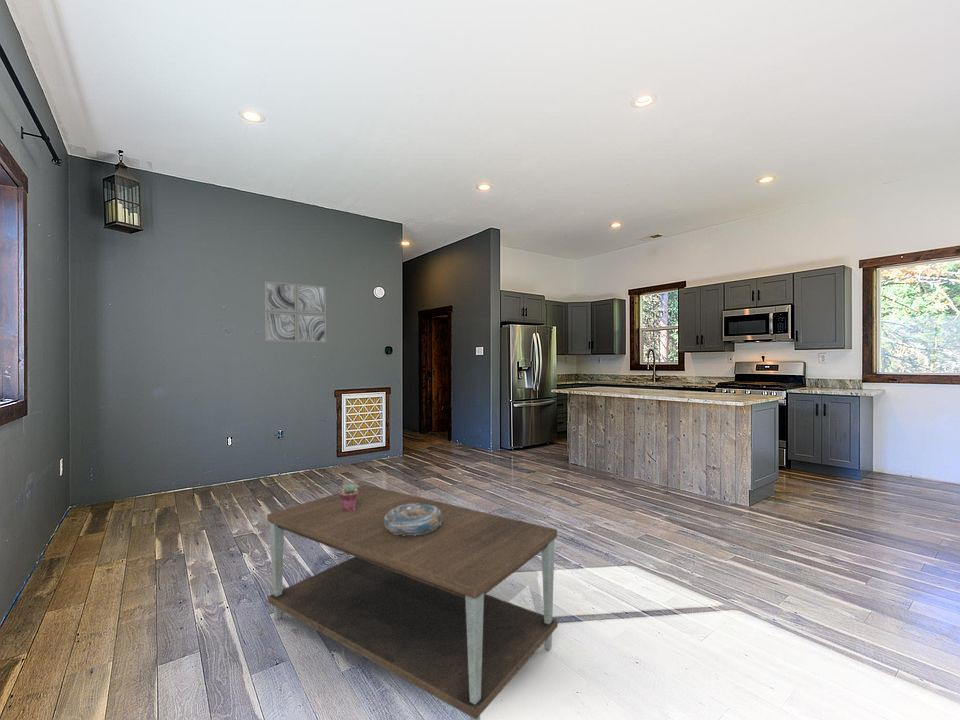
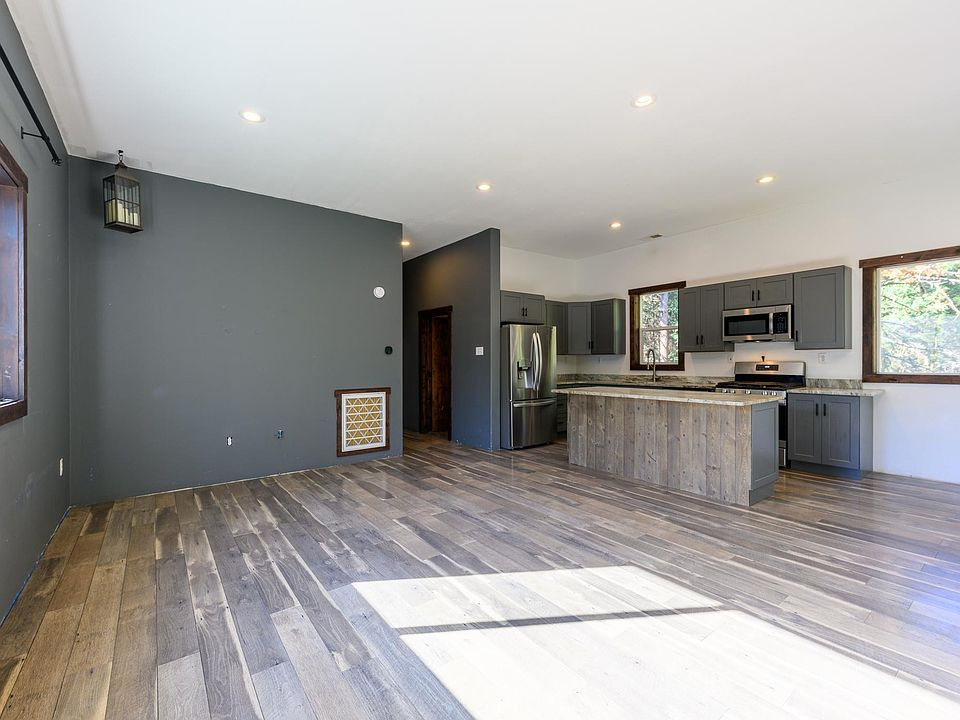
- decorative bowl (413, 518)
- coffee table (405, 576)
- wall art (297, 314)
- potted succulent (348, 496)
